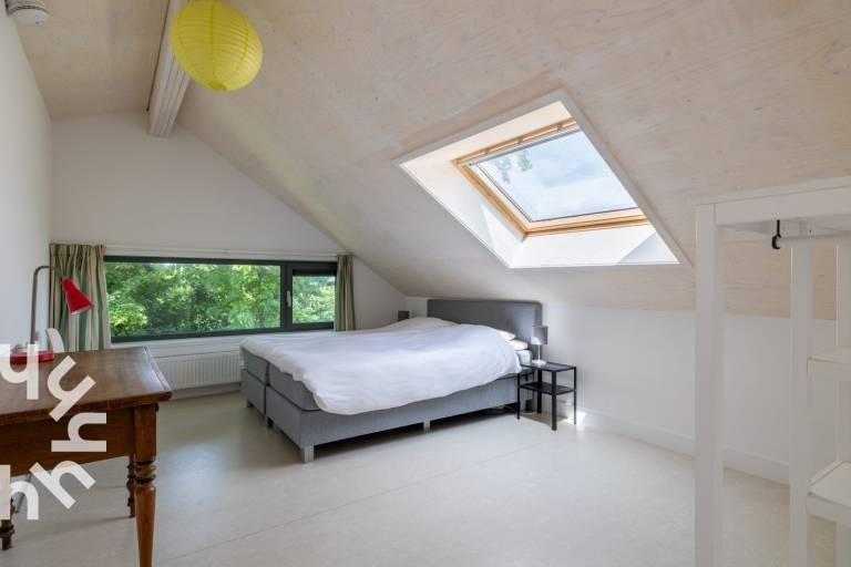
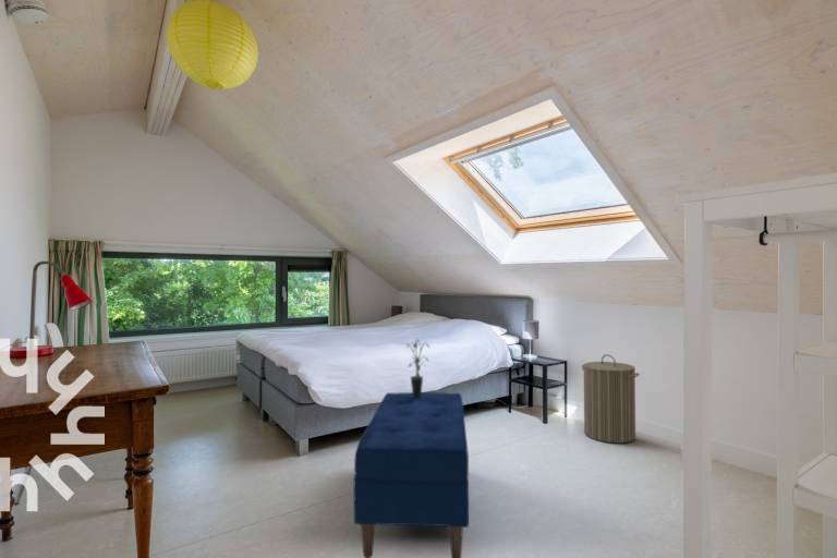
+ bench (418, 460)
+ potted plant (418, 367)
+ laundry hamper (608, 395)
